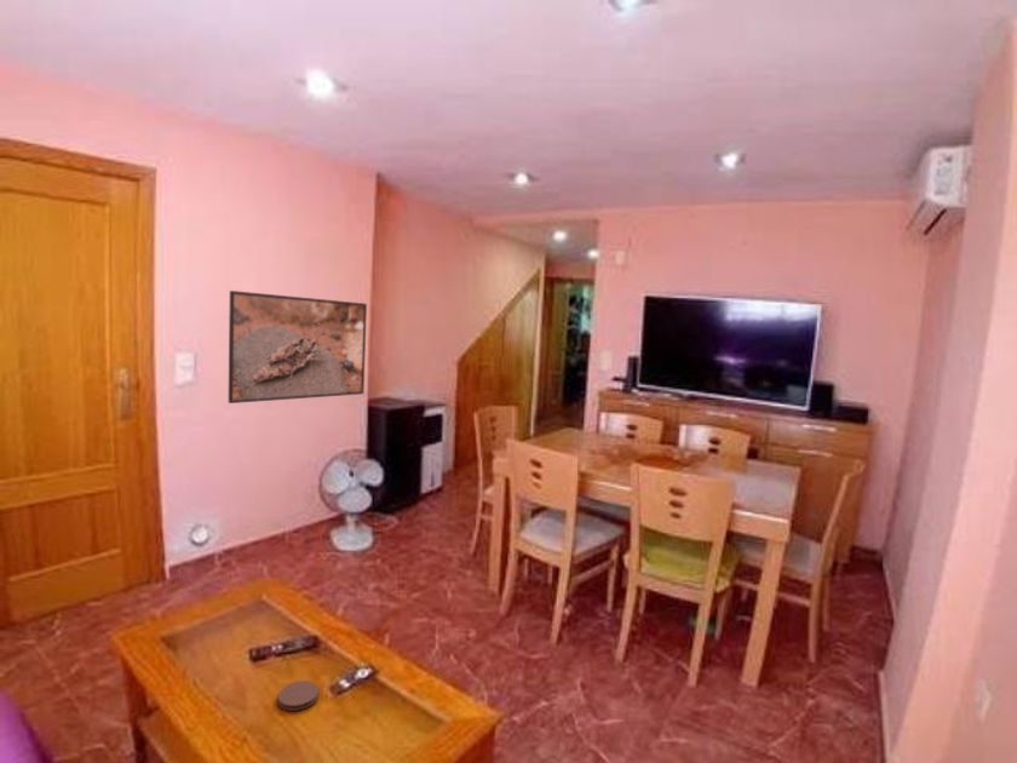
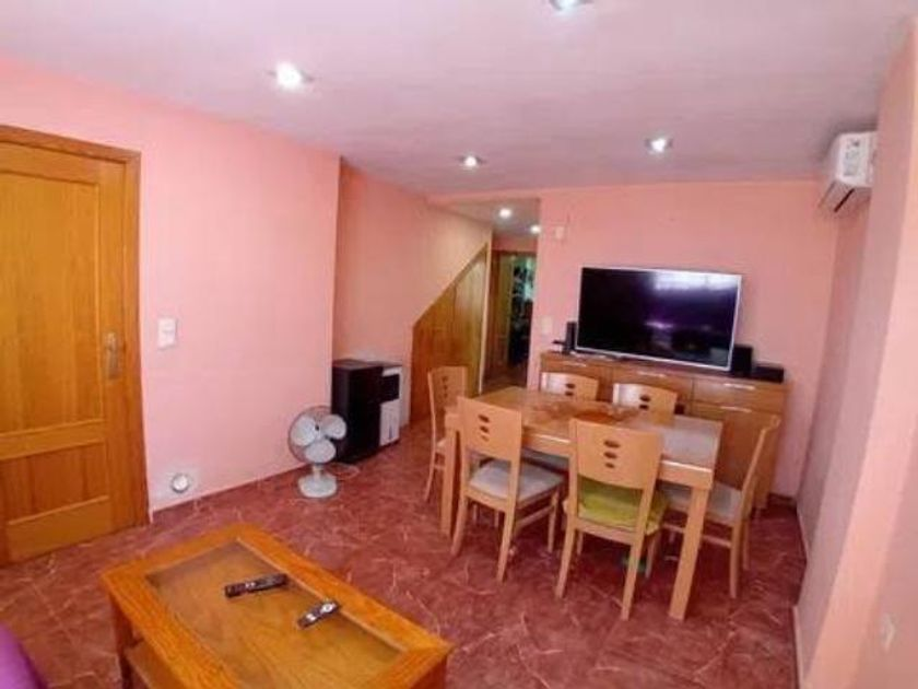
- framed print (304, 348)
- coaster (298, 695)
